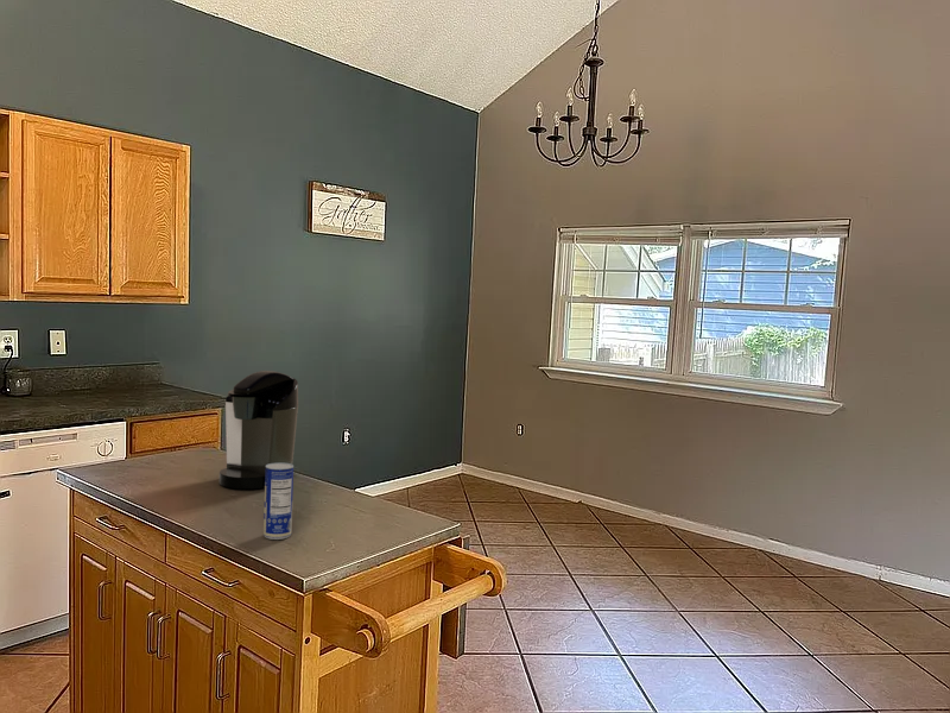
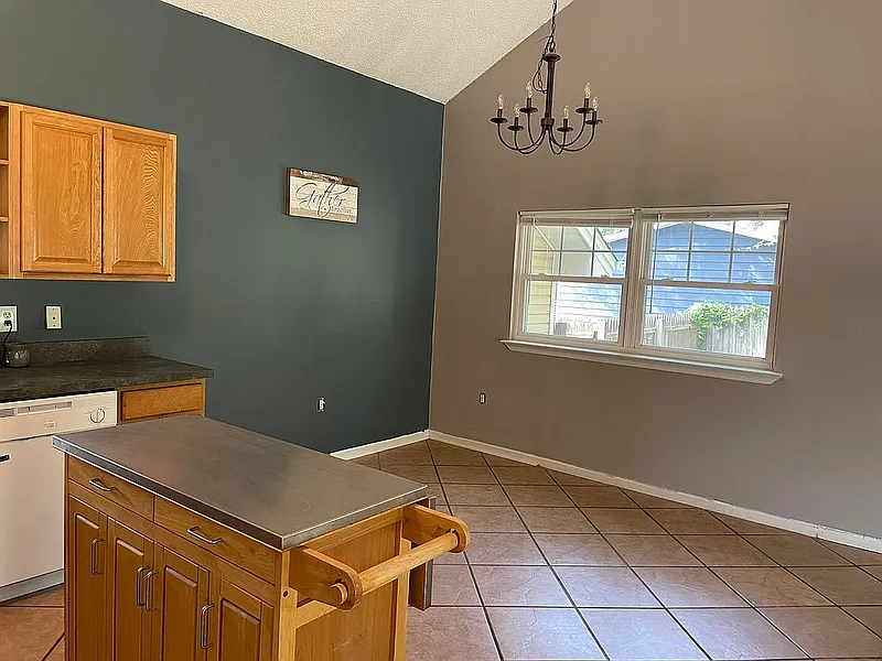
- beverage can (278, 500)
- coffee maker (247, 423)
